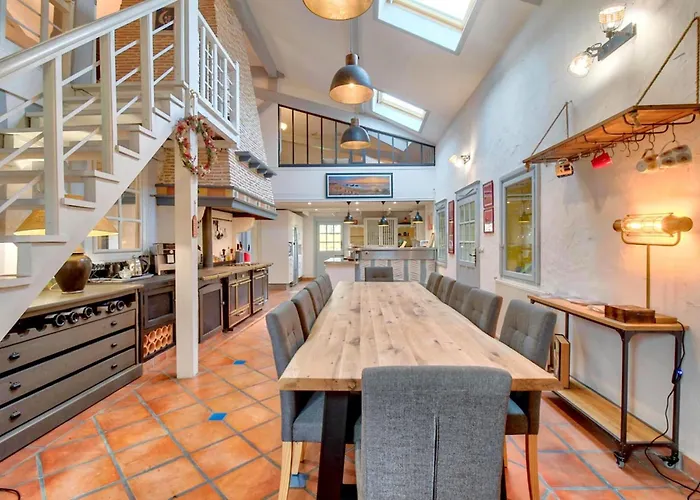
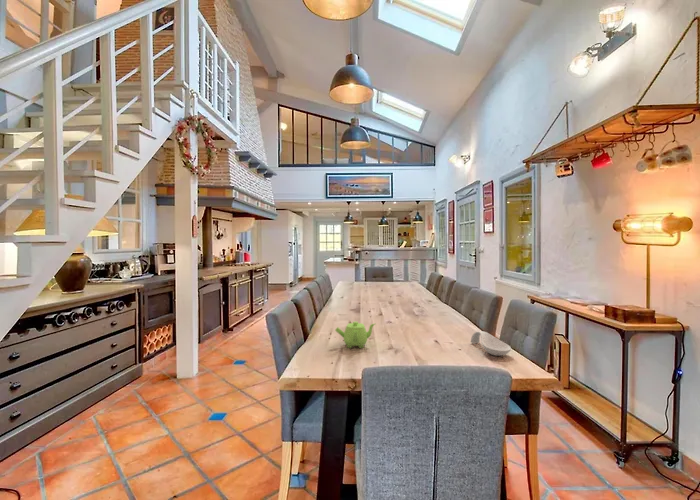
+ teapot (355, 333)
+ spoon rest (488, 342)
